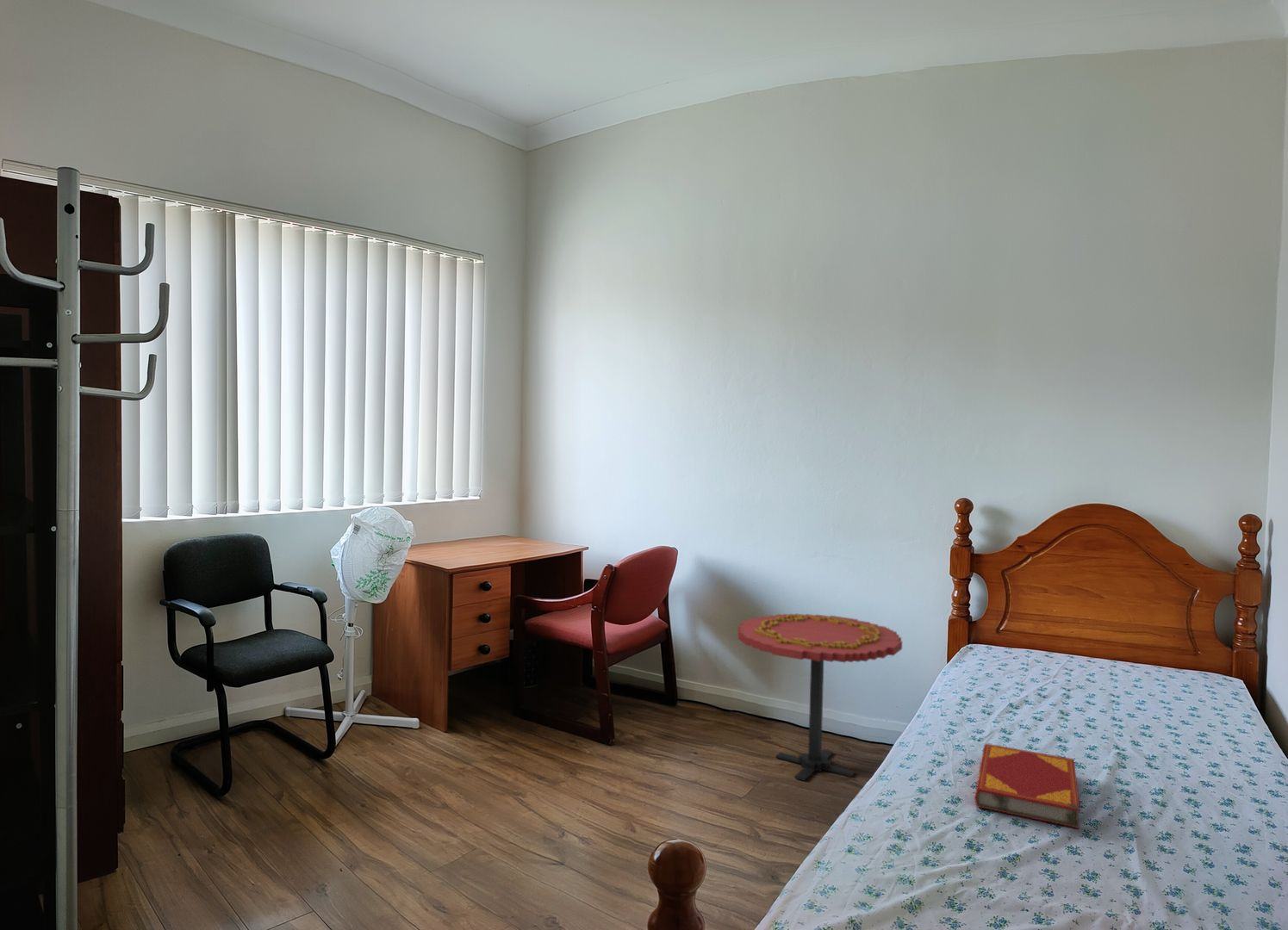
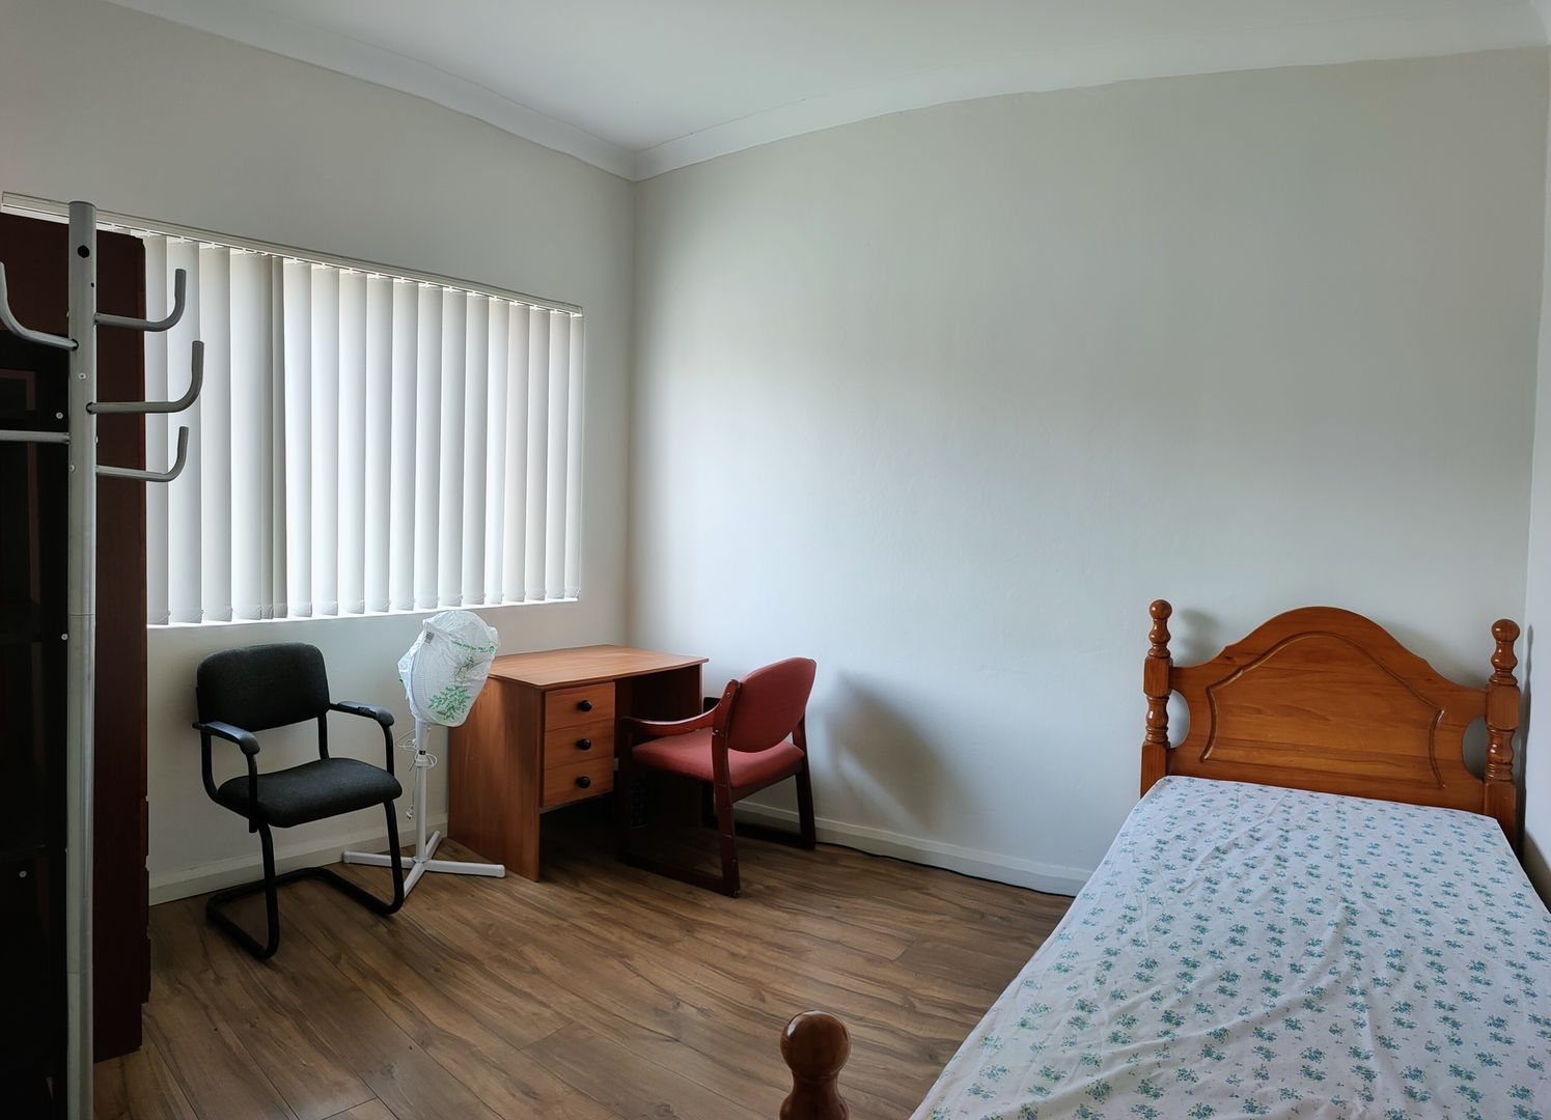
- hardback book (1026, 781)
- side table (816, 698)
